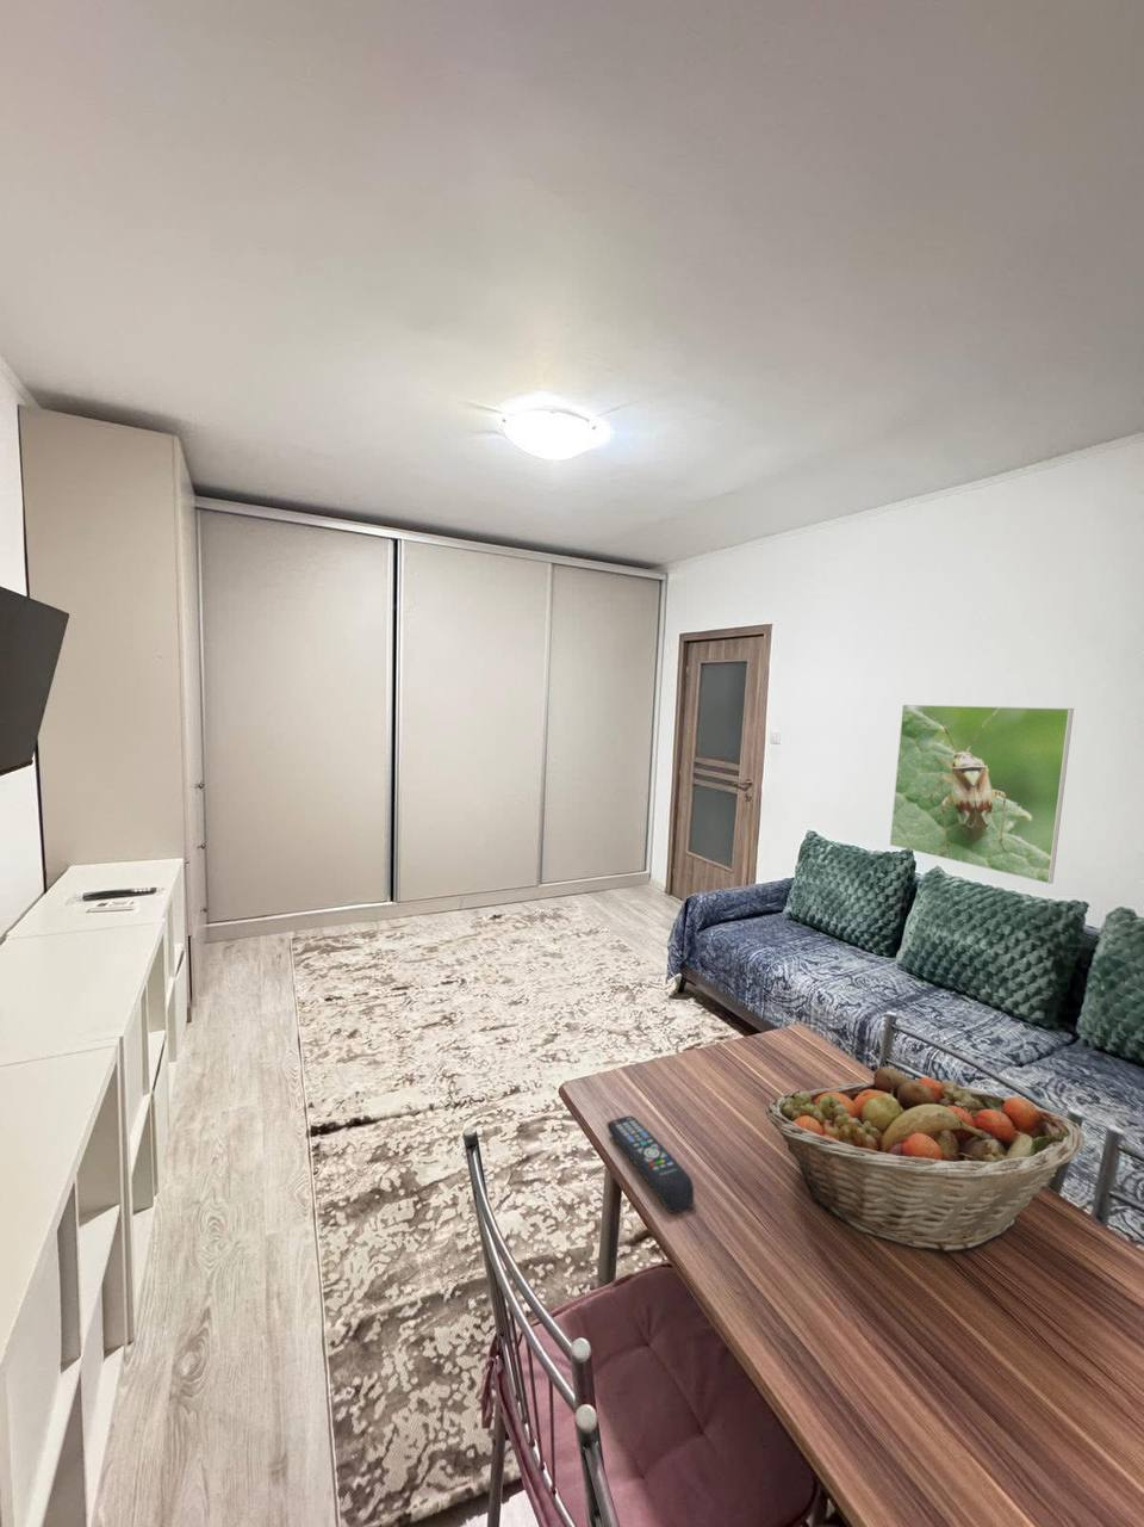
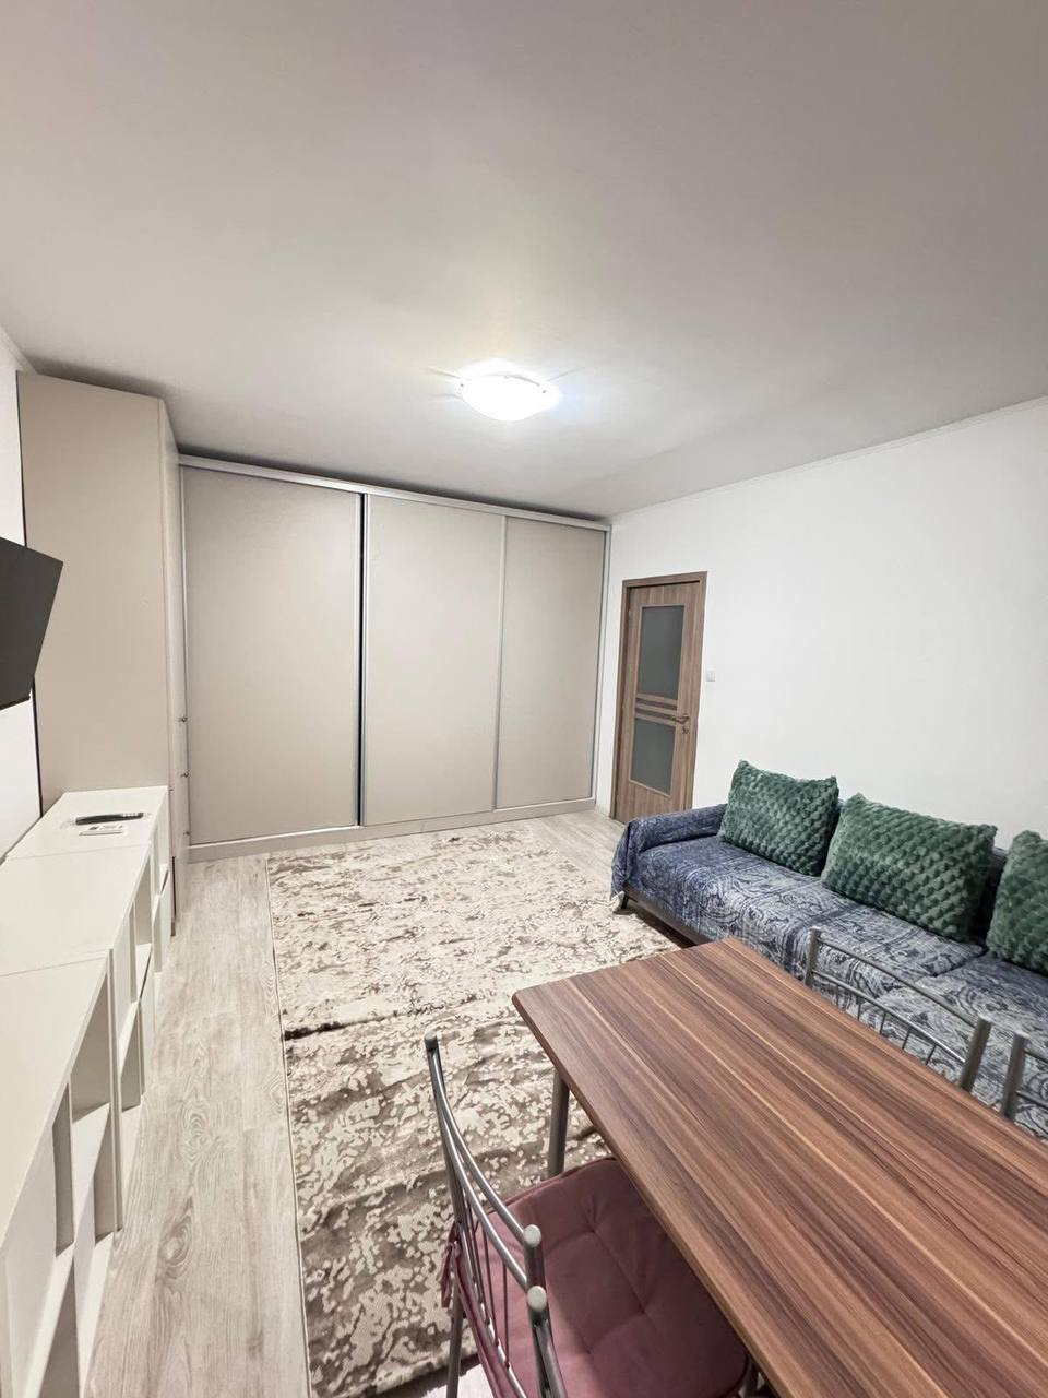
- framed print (970, 785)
- fruit basket (913, 1140)
- remote control (648, 1155)
